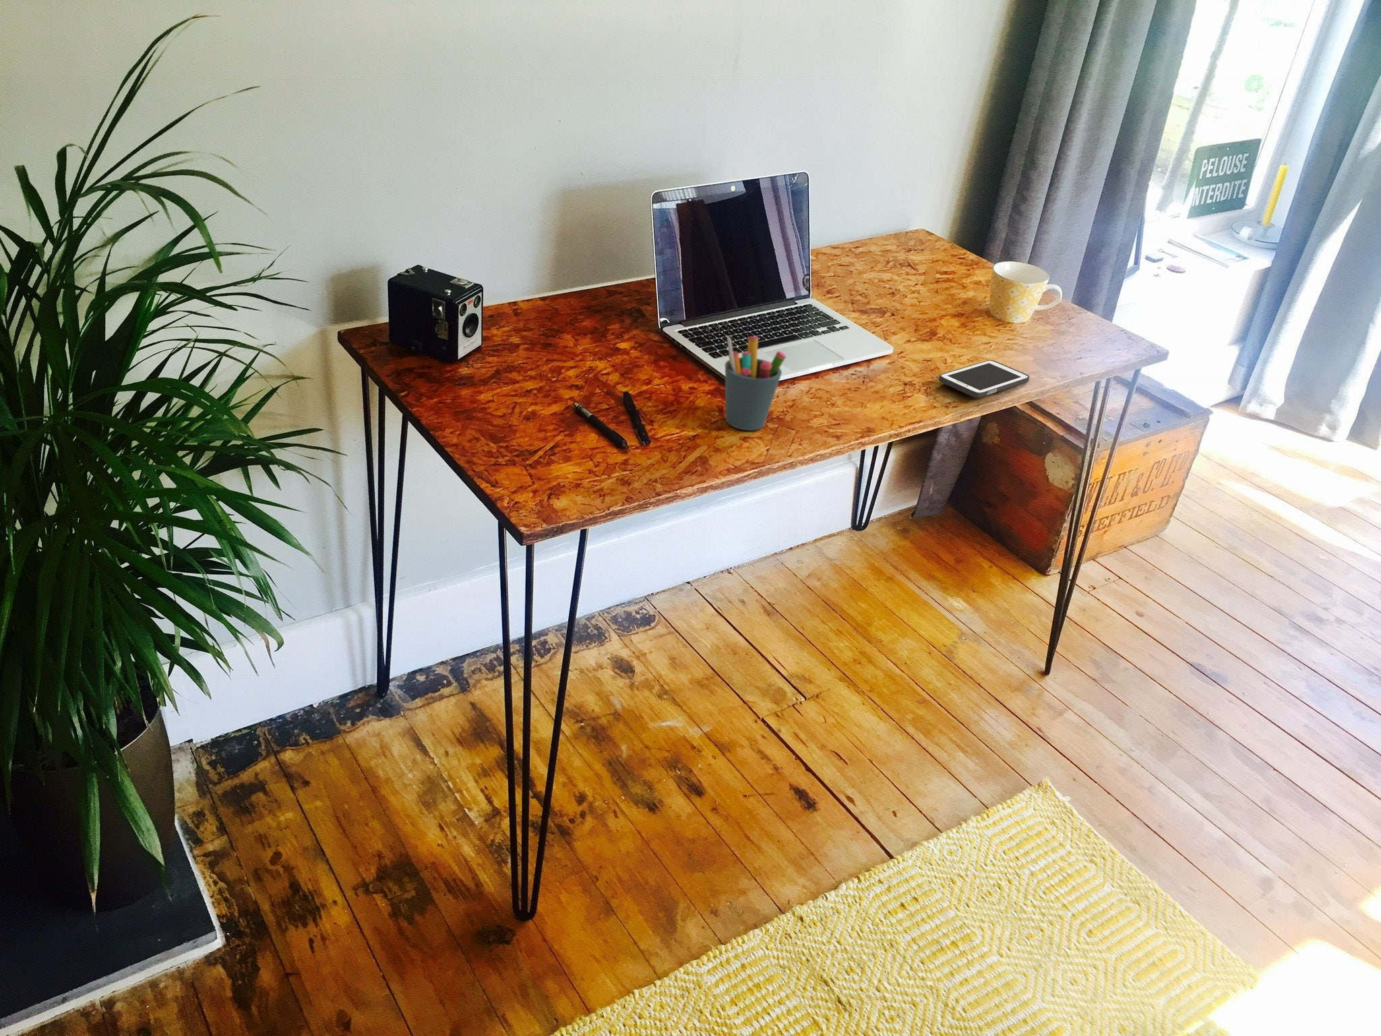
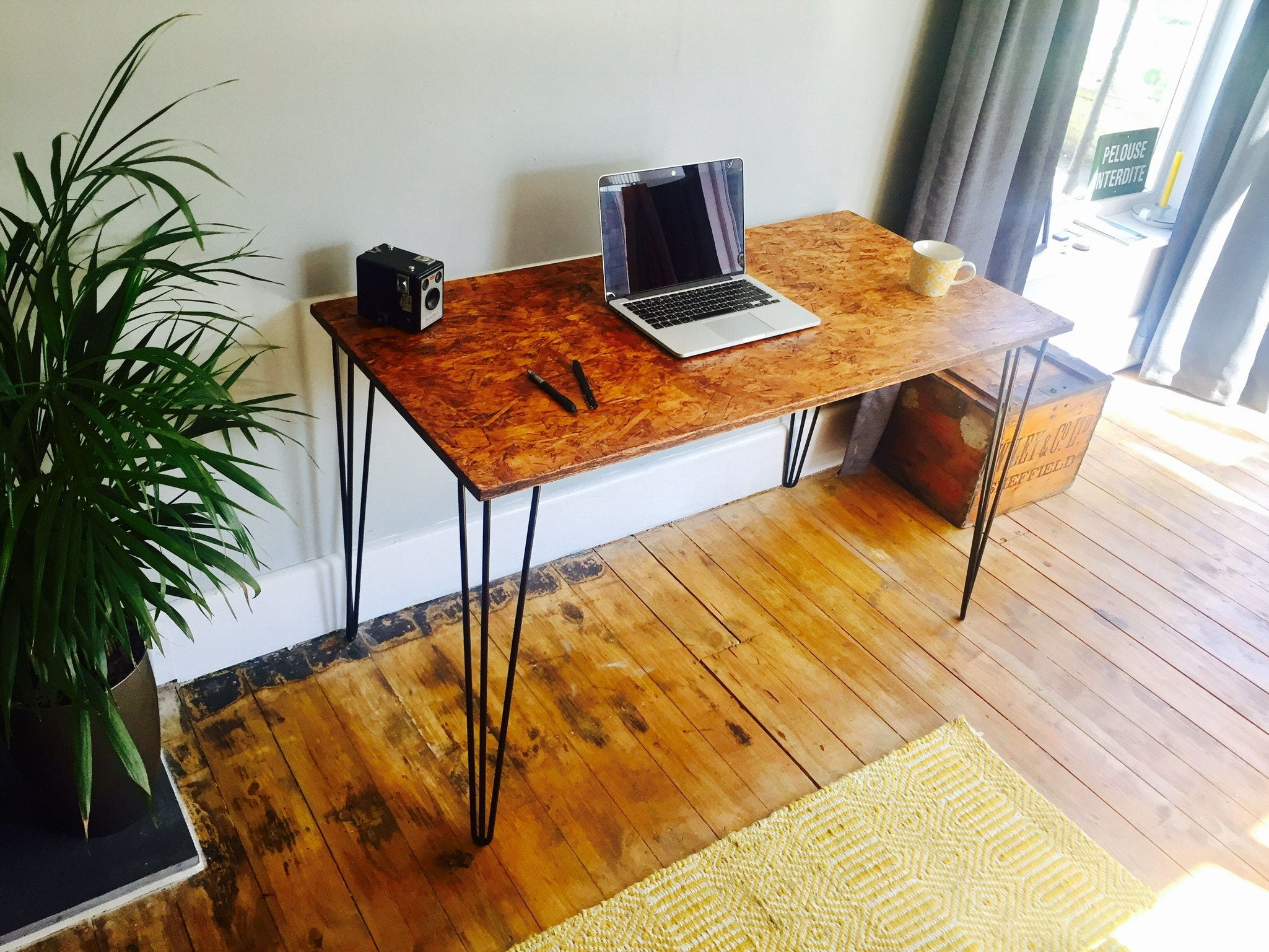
- cell phone (984, 378)
- pen holder (751, 380)
